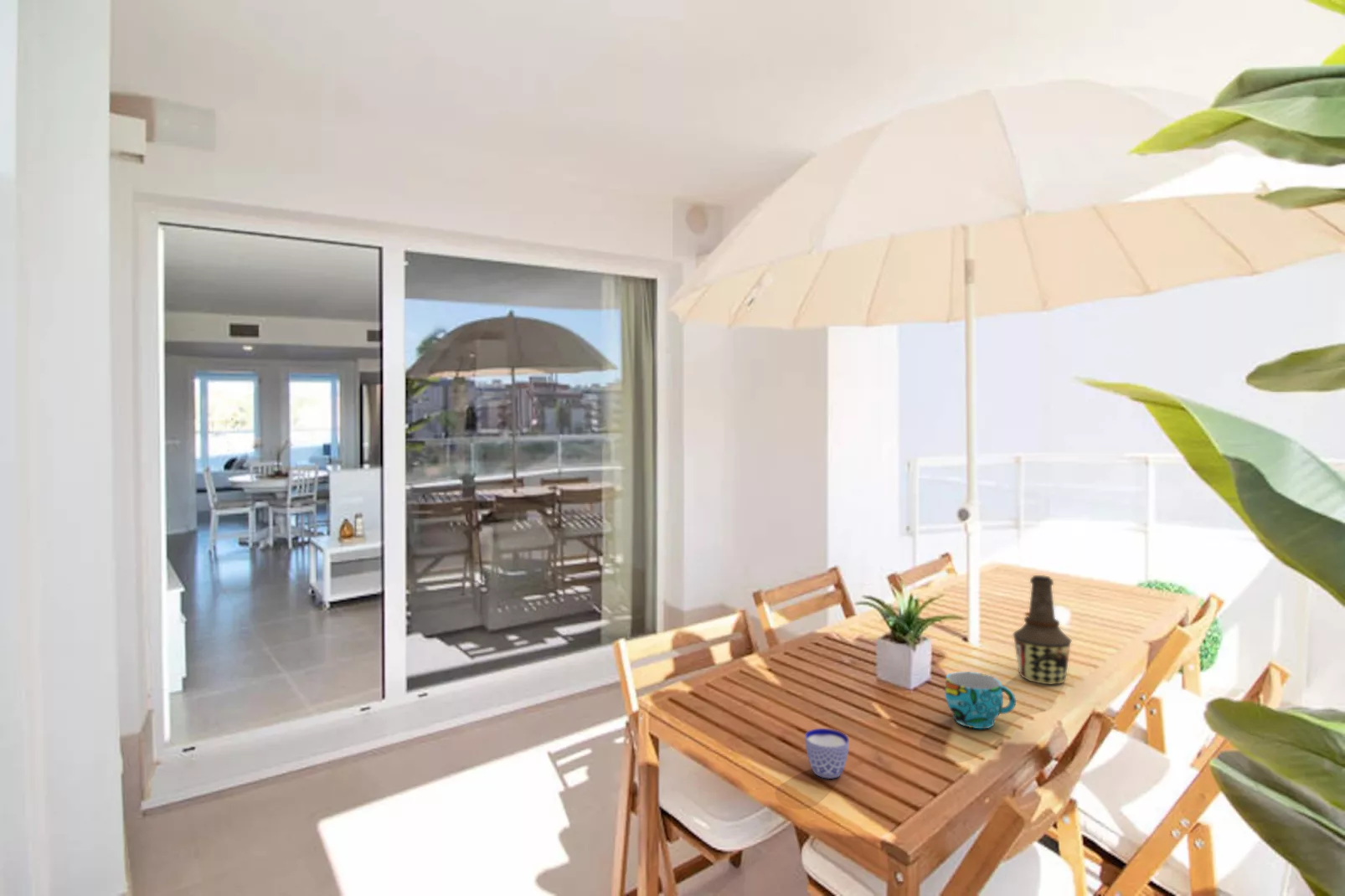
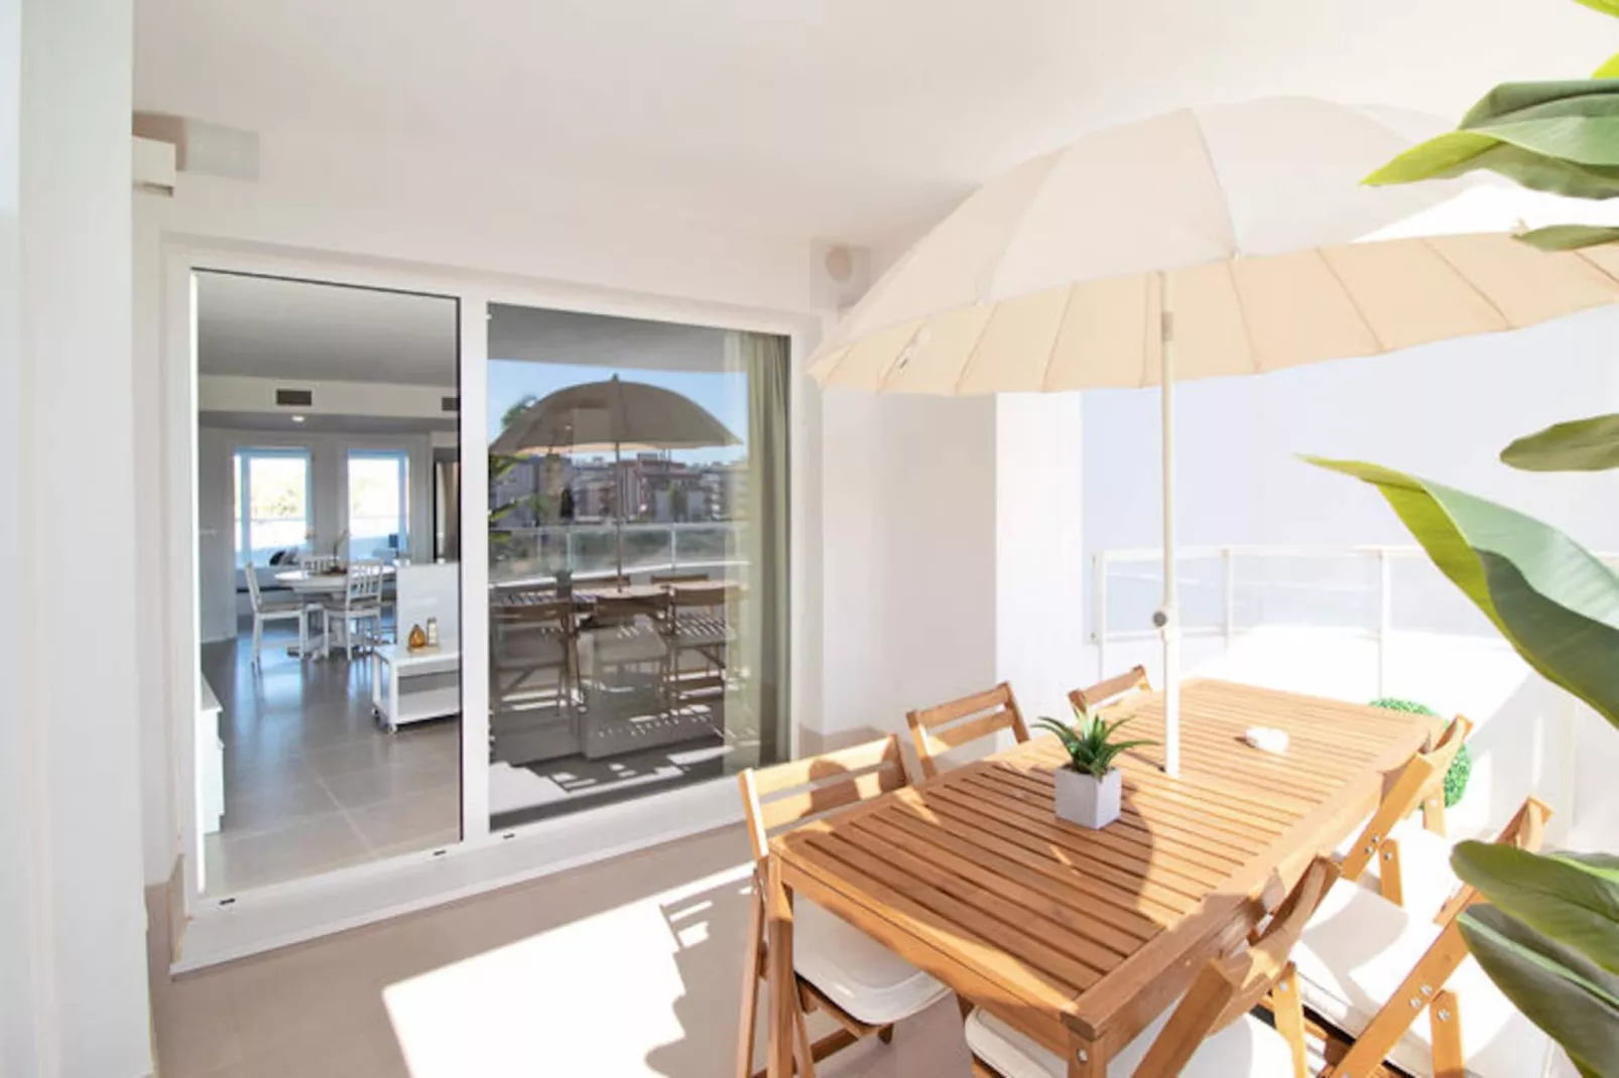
- bottle (1043, 626)
- cup (831, 752)
- cup (977, 700)
